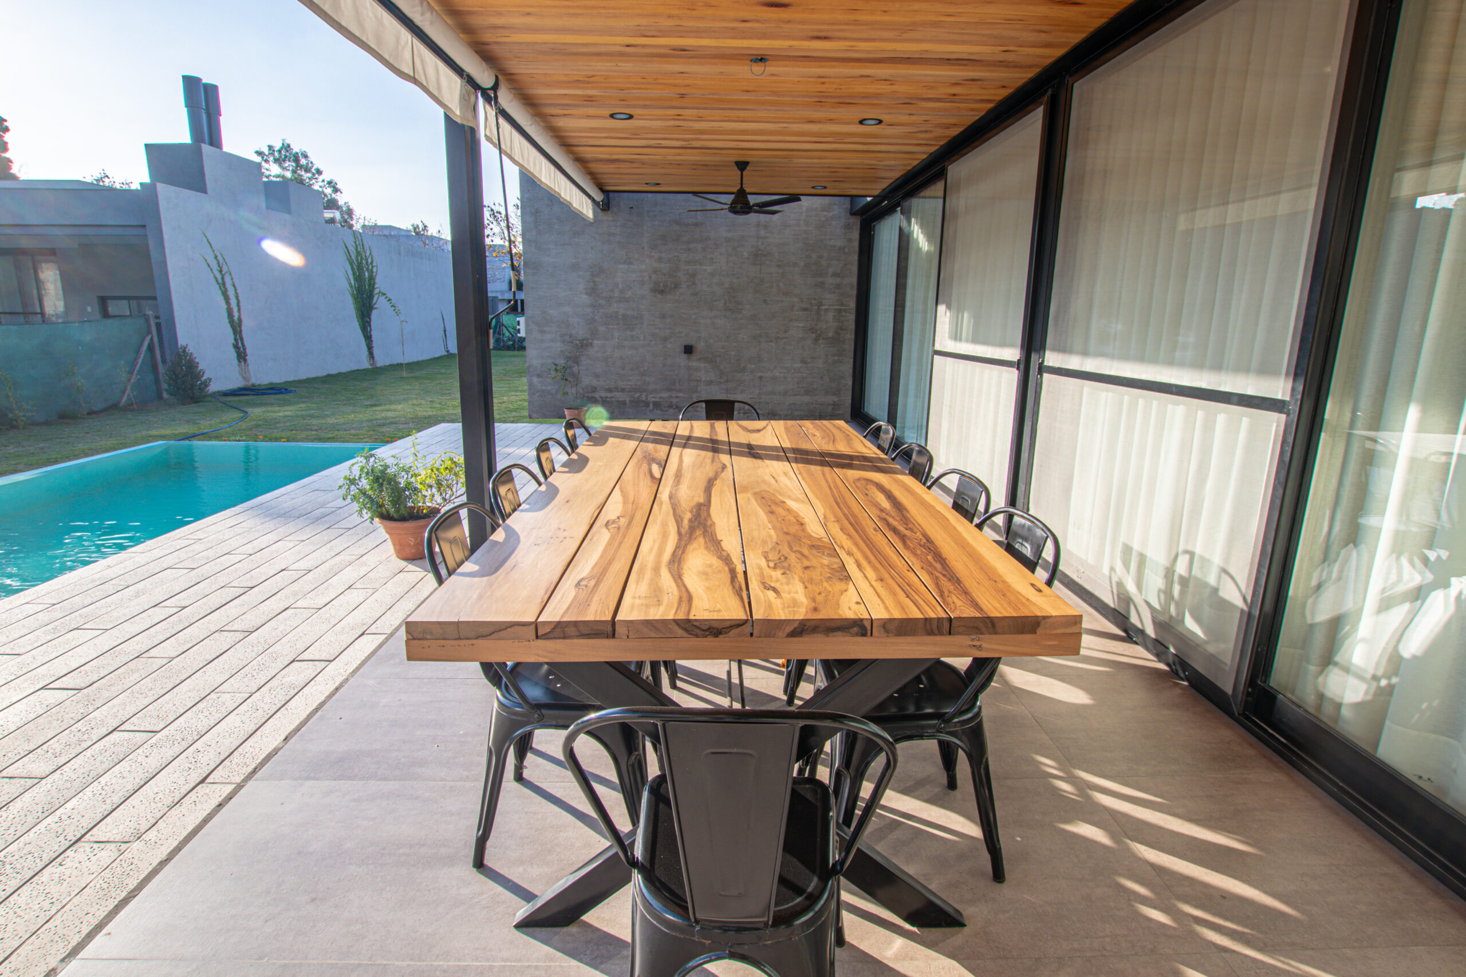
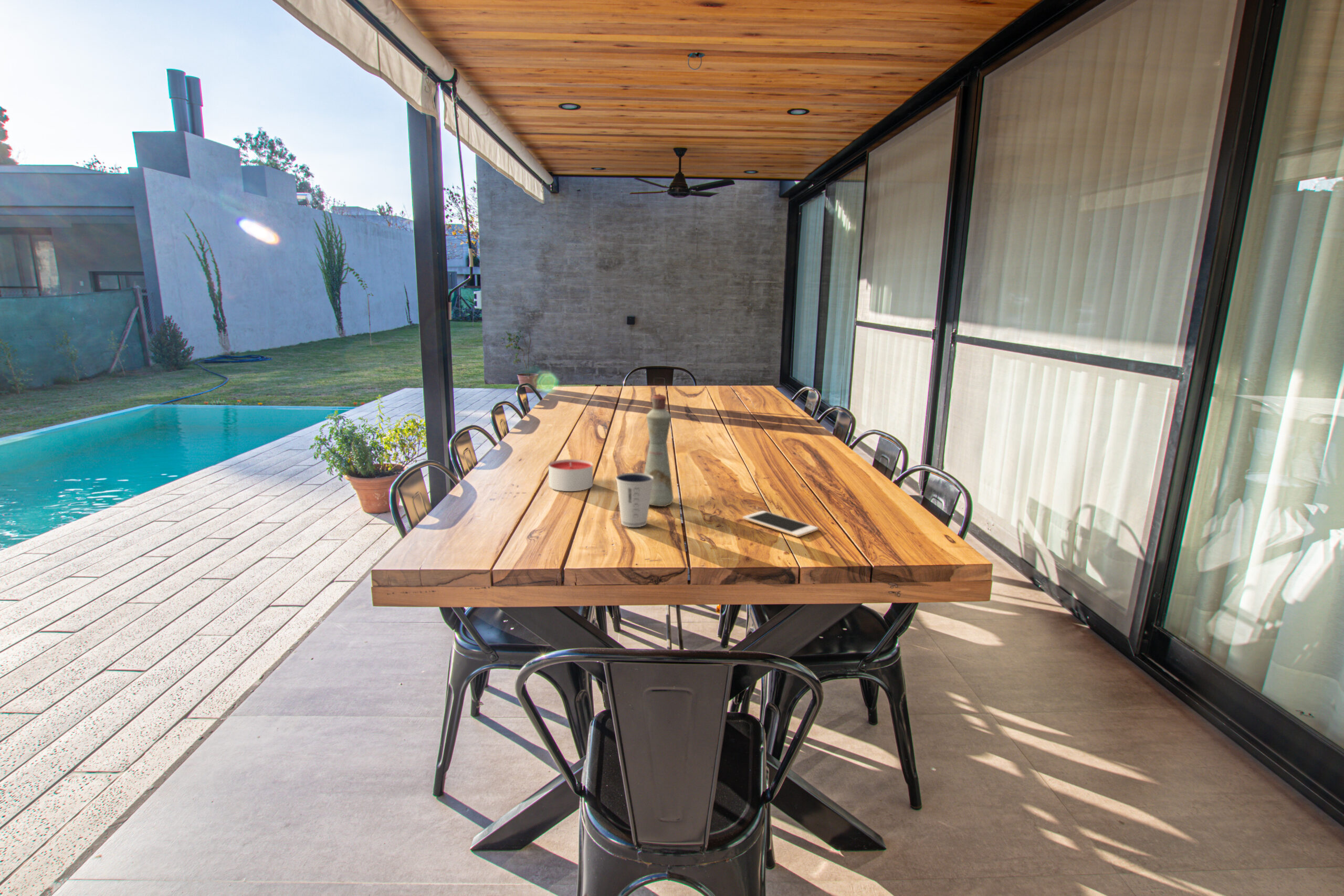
+ bottle (657, 449)
+ dixie cup (634, 500)
+ cell phone (779, 523)
+ candle (571, 474)
